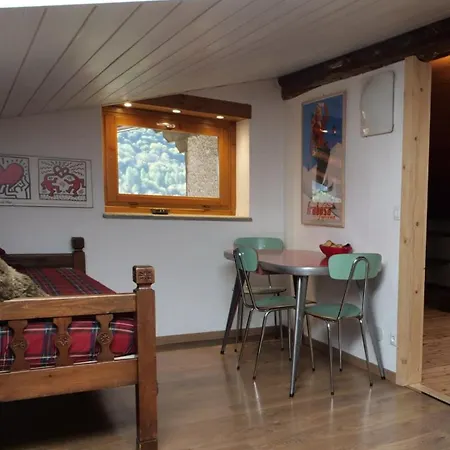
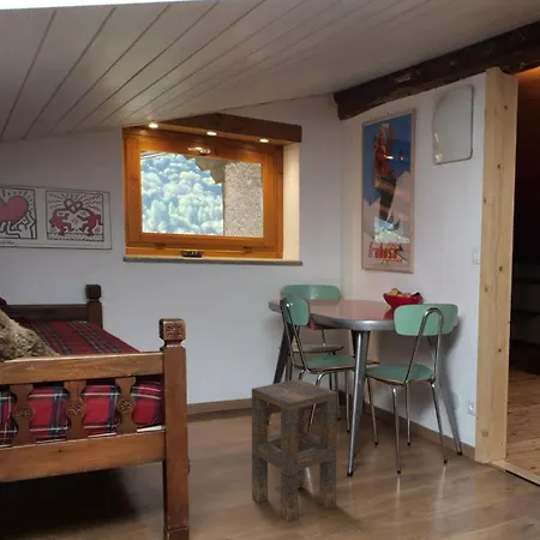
+ side table (293, 445)
